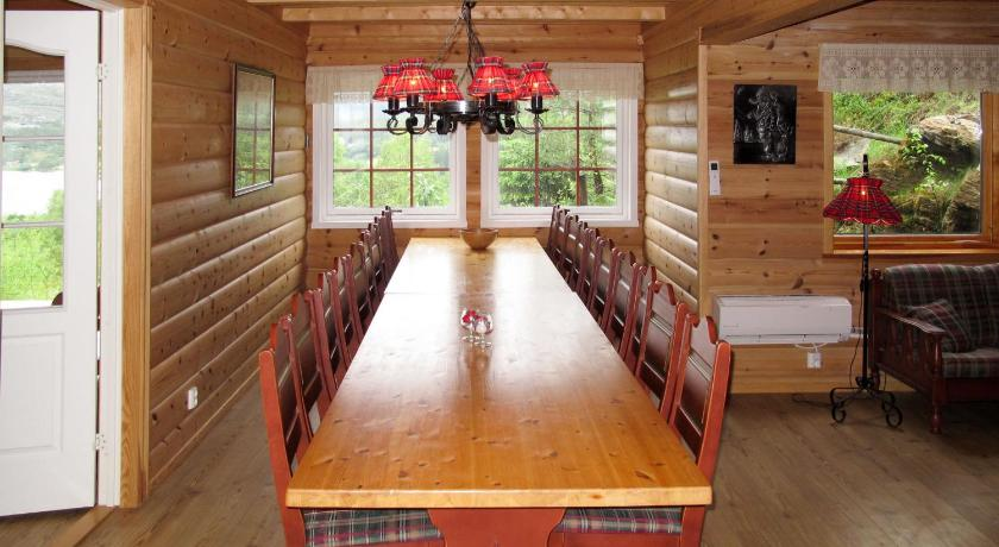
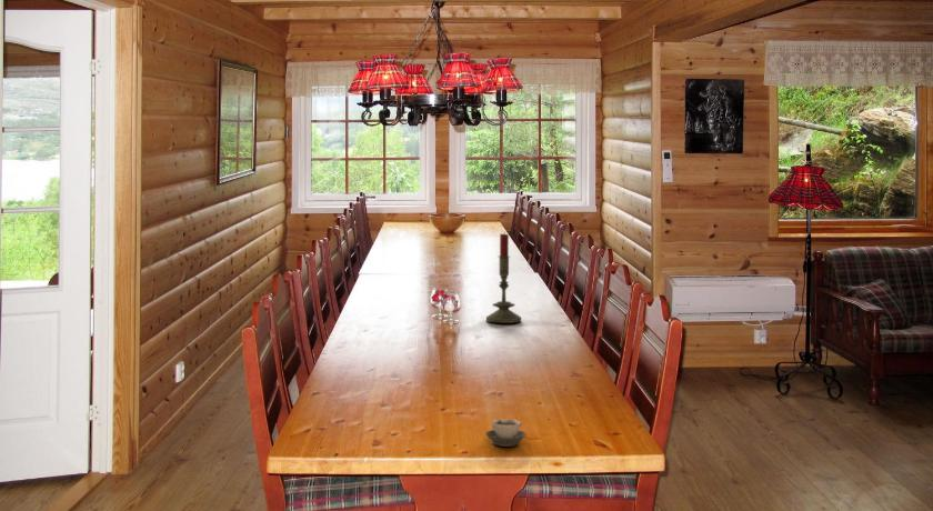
+ candle (503, 275)
+ cup (505, 432)
